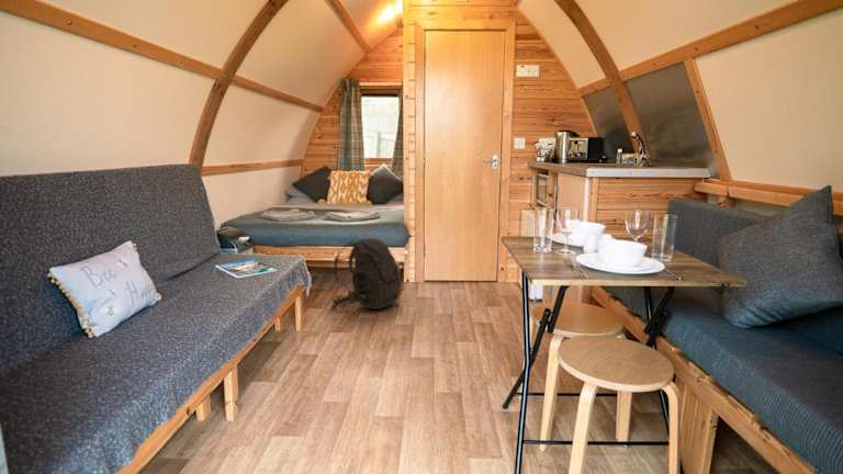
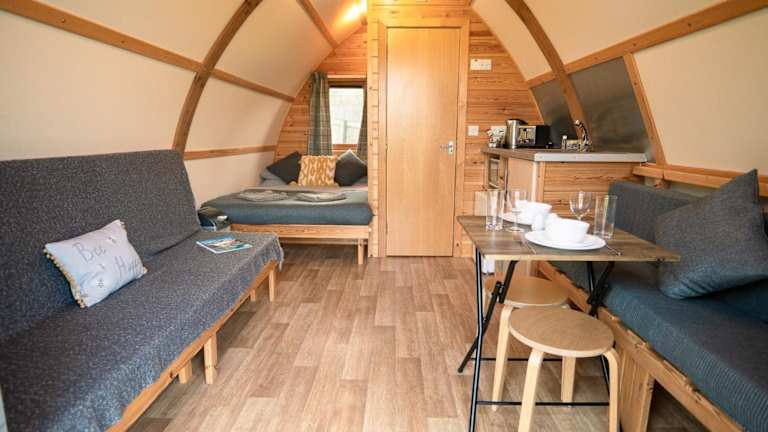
- backpack (369, 272)
